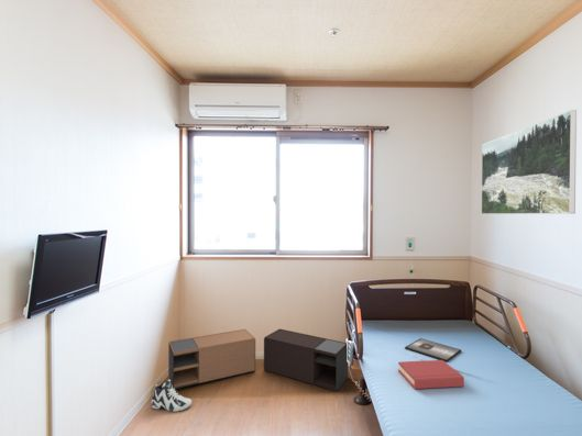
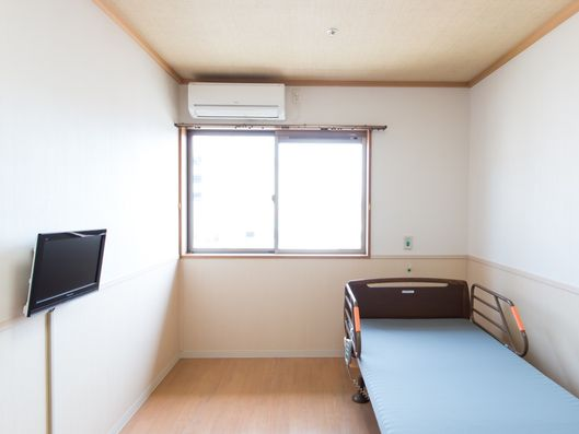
- award (432, 348)
- storage bench (254, 357)
- hardback book (429, 373)
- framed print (519, 171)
- sneaker (172, 393)
